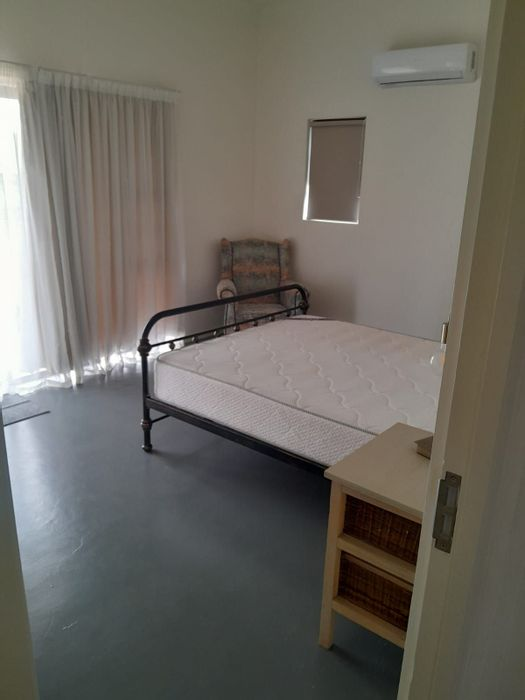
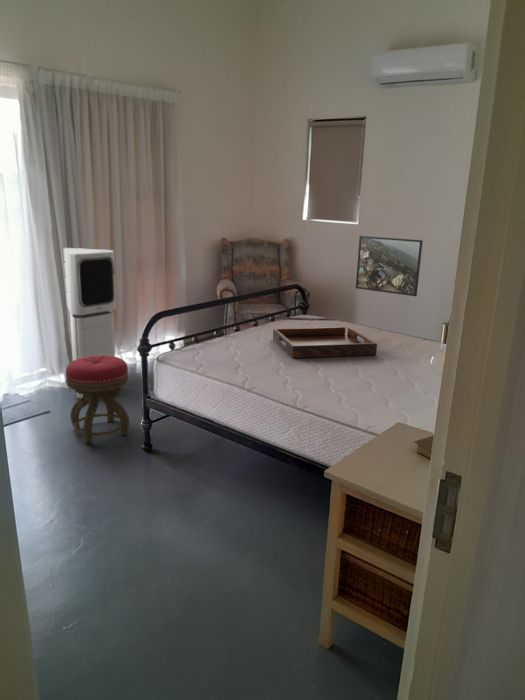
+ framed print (387, 265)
+ serving tray (322, 341)
+ stool (98, 396)
+ air purifier (84, 322)
